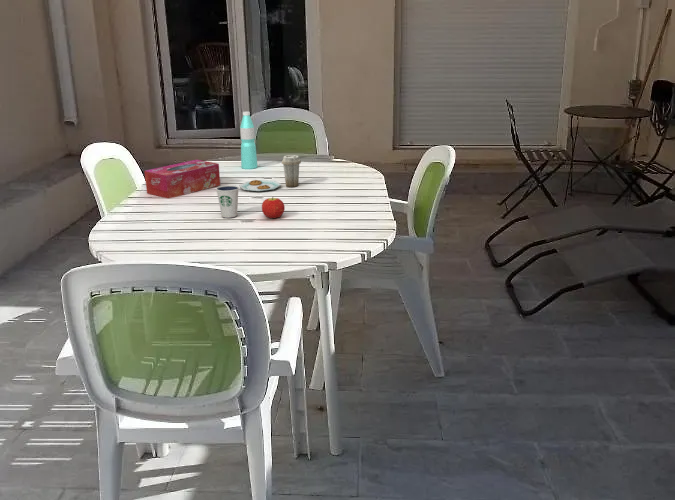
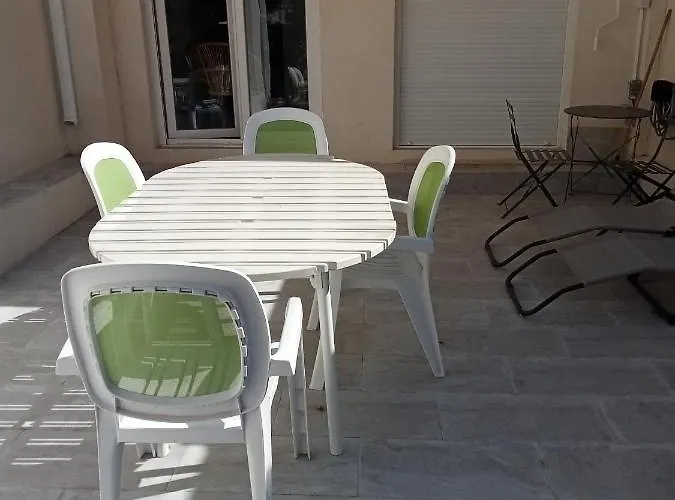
- plate (269, 180)
- dixie cup (228, 202)
- water bottle (247, 139)
- fruit (272, 206)
- tissue box (183, 178)
